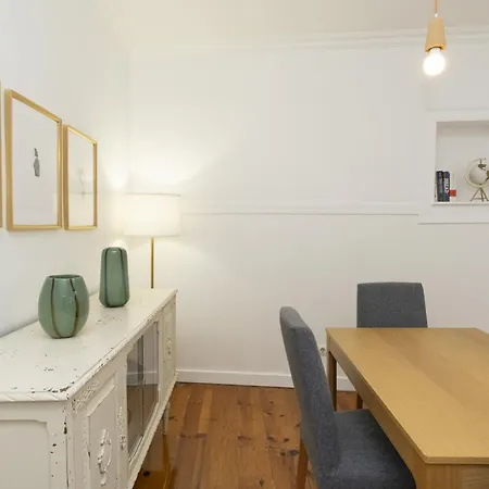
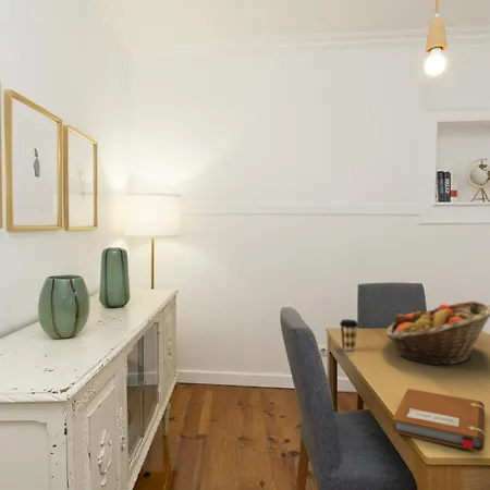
+ fruit basket (437, 328)
+ coffee cup (348, 334)
+ notebook (440, 416)
